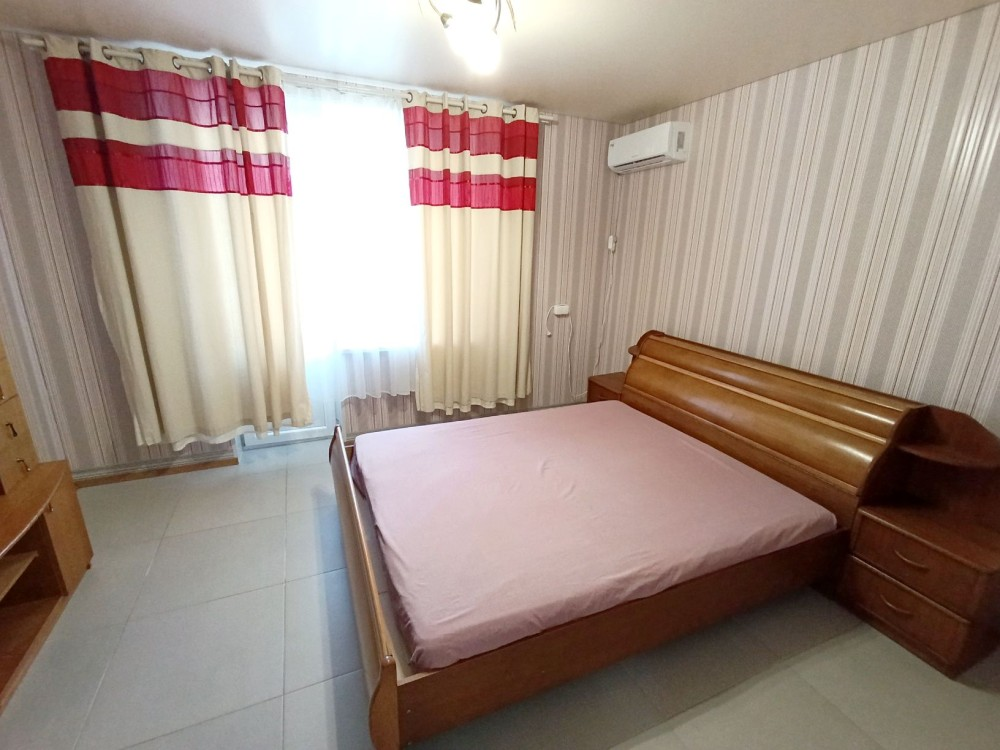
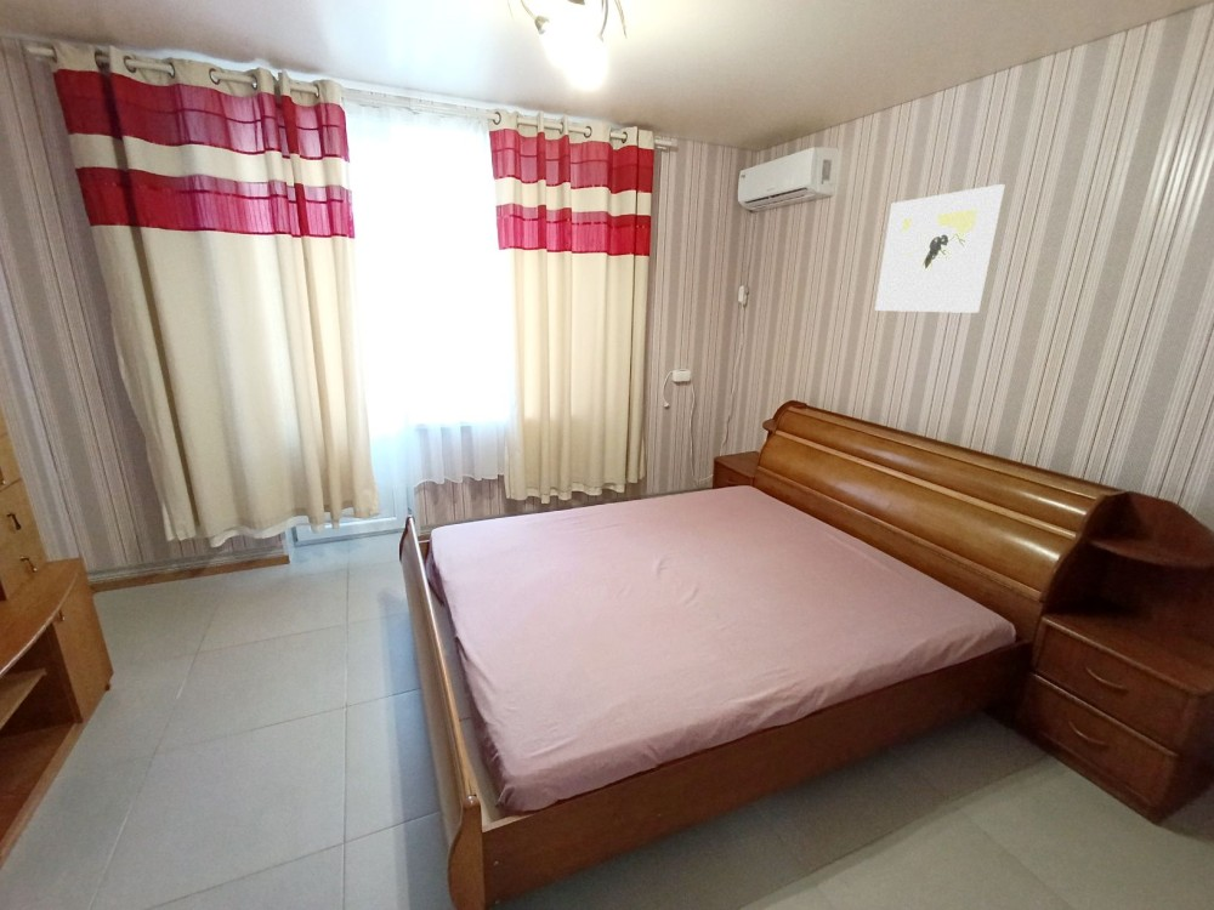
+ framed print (932, 254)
